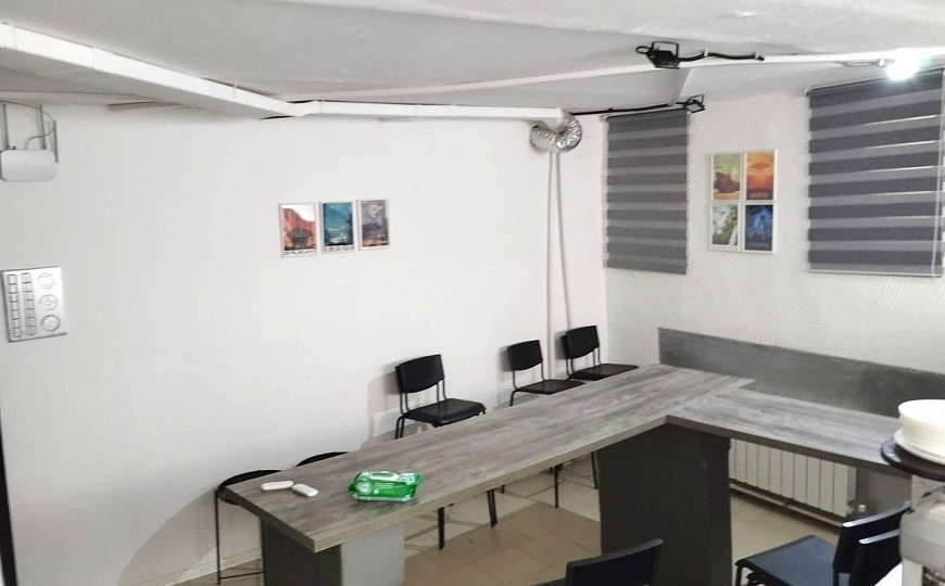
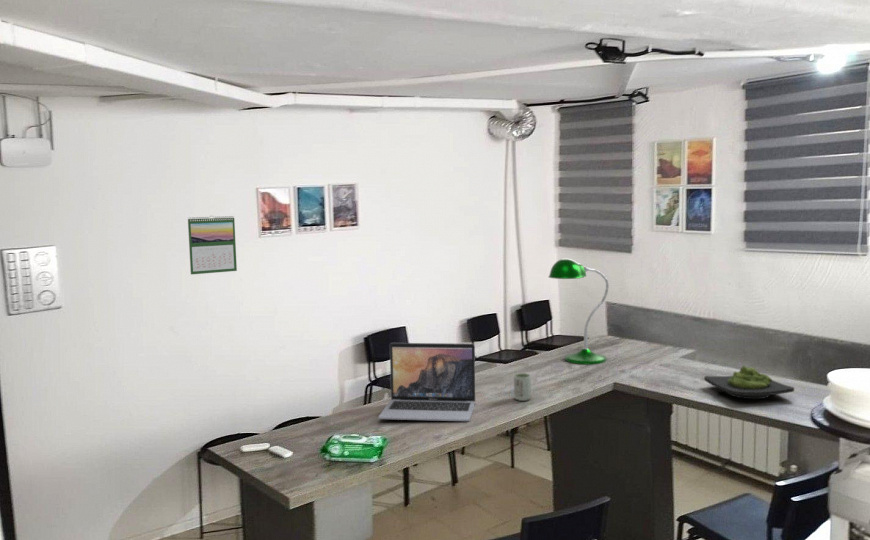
+ desk lamp (589, 315)
+ wasabi (747, 379)
+ cup (522, 387)
+ laptop (427, 380)
+ calendar (212, 244)
